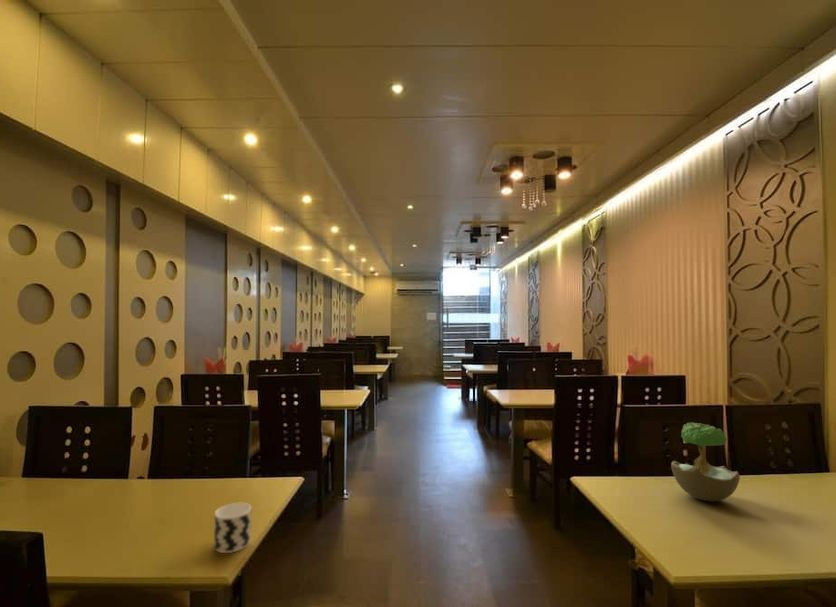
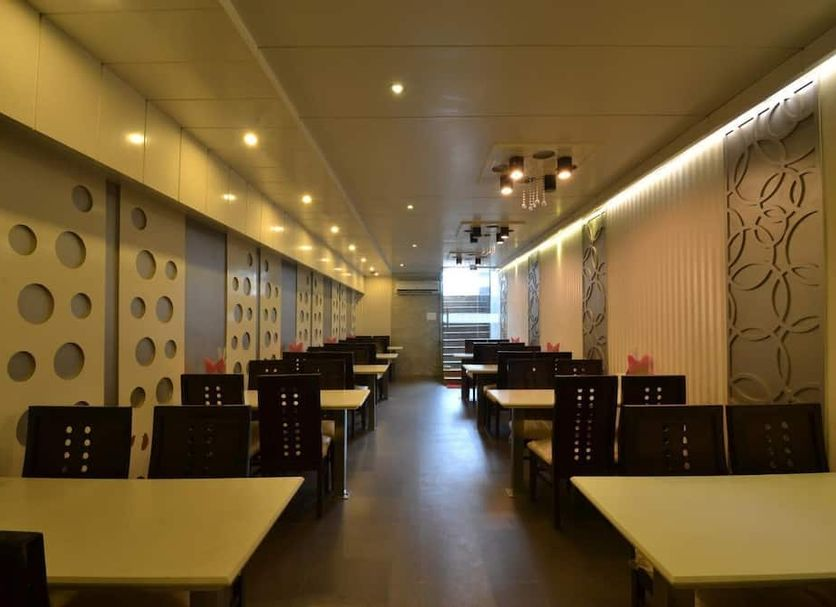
- flower (702, 461)
- cup (229, 525)
